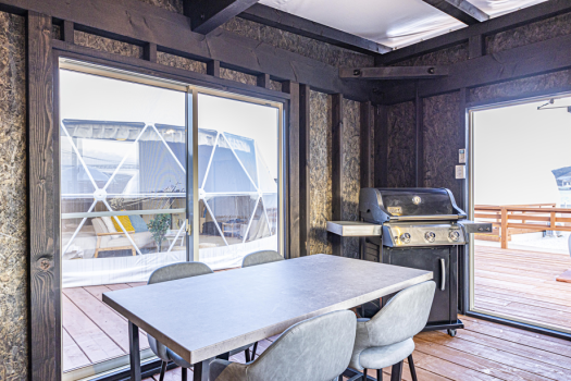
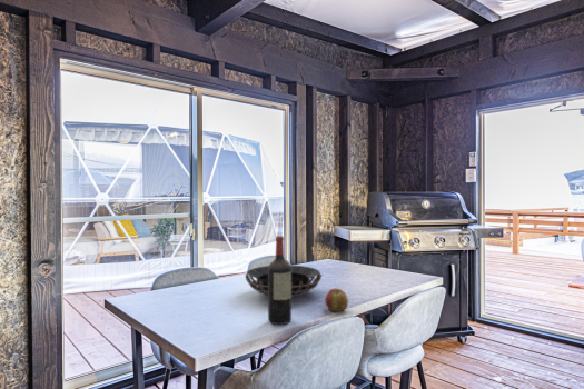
+ apple (336, 299)
+ wine bottle (279, 278)
+ decorative bowl (291, 282)
